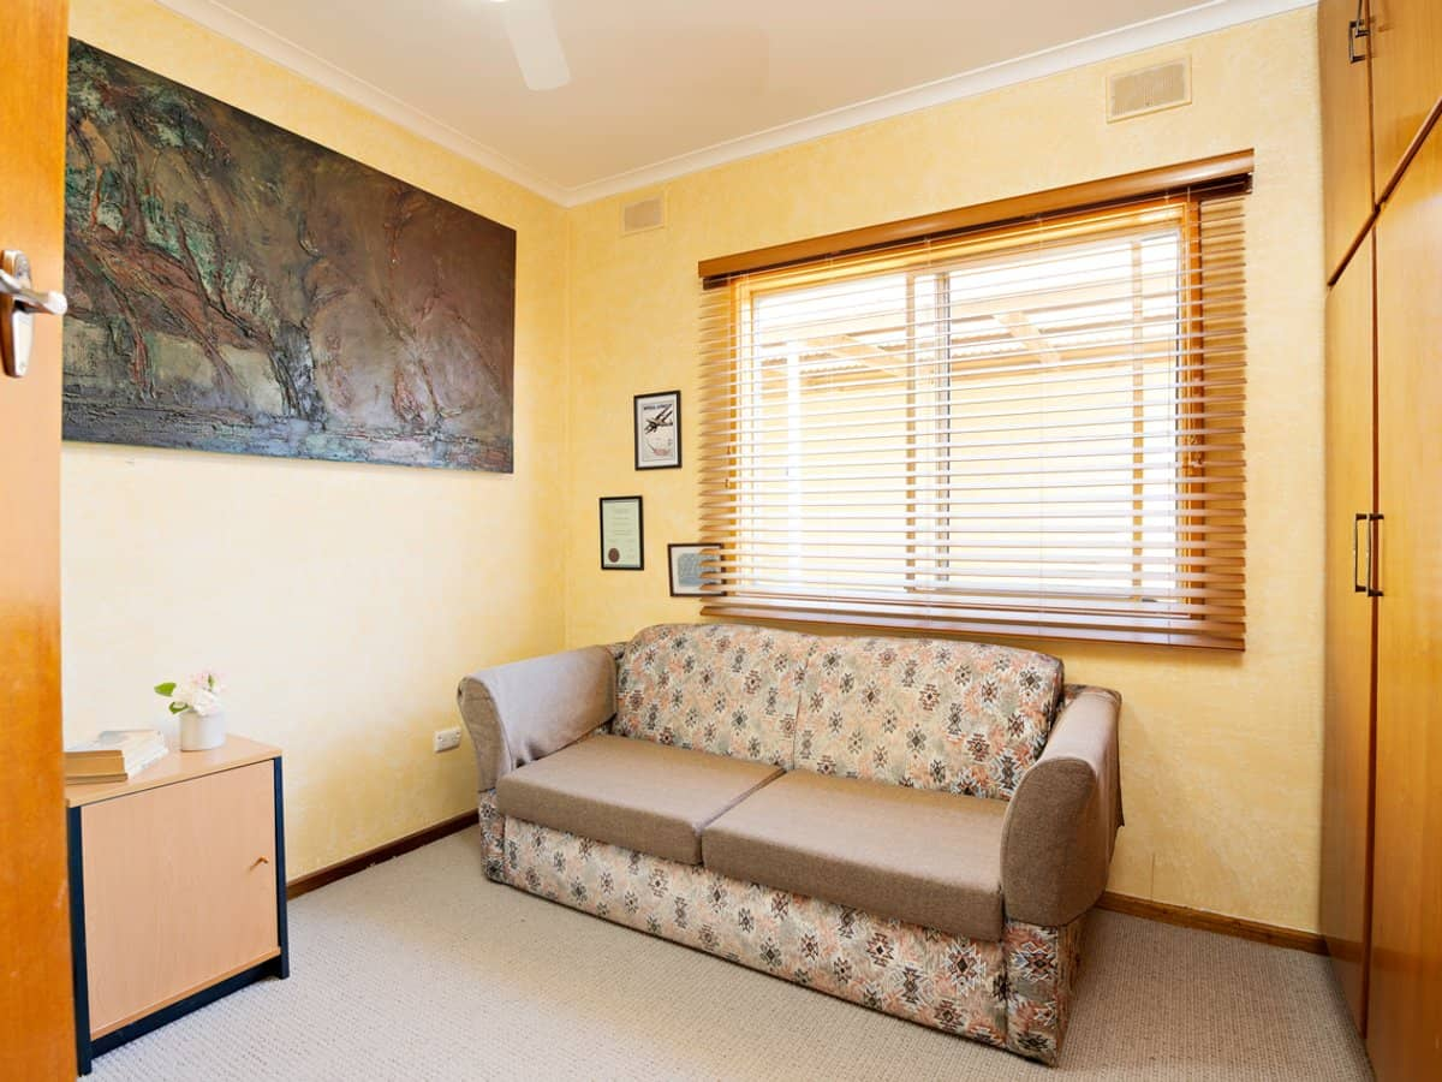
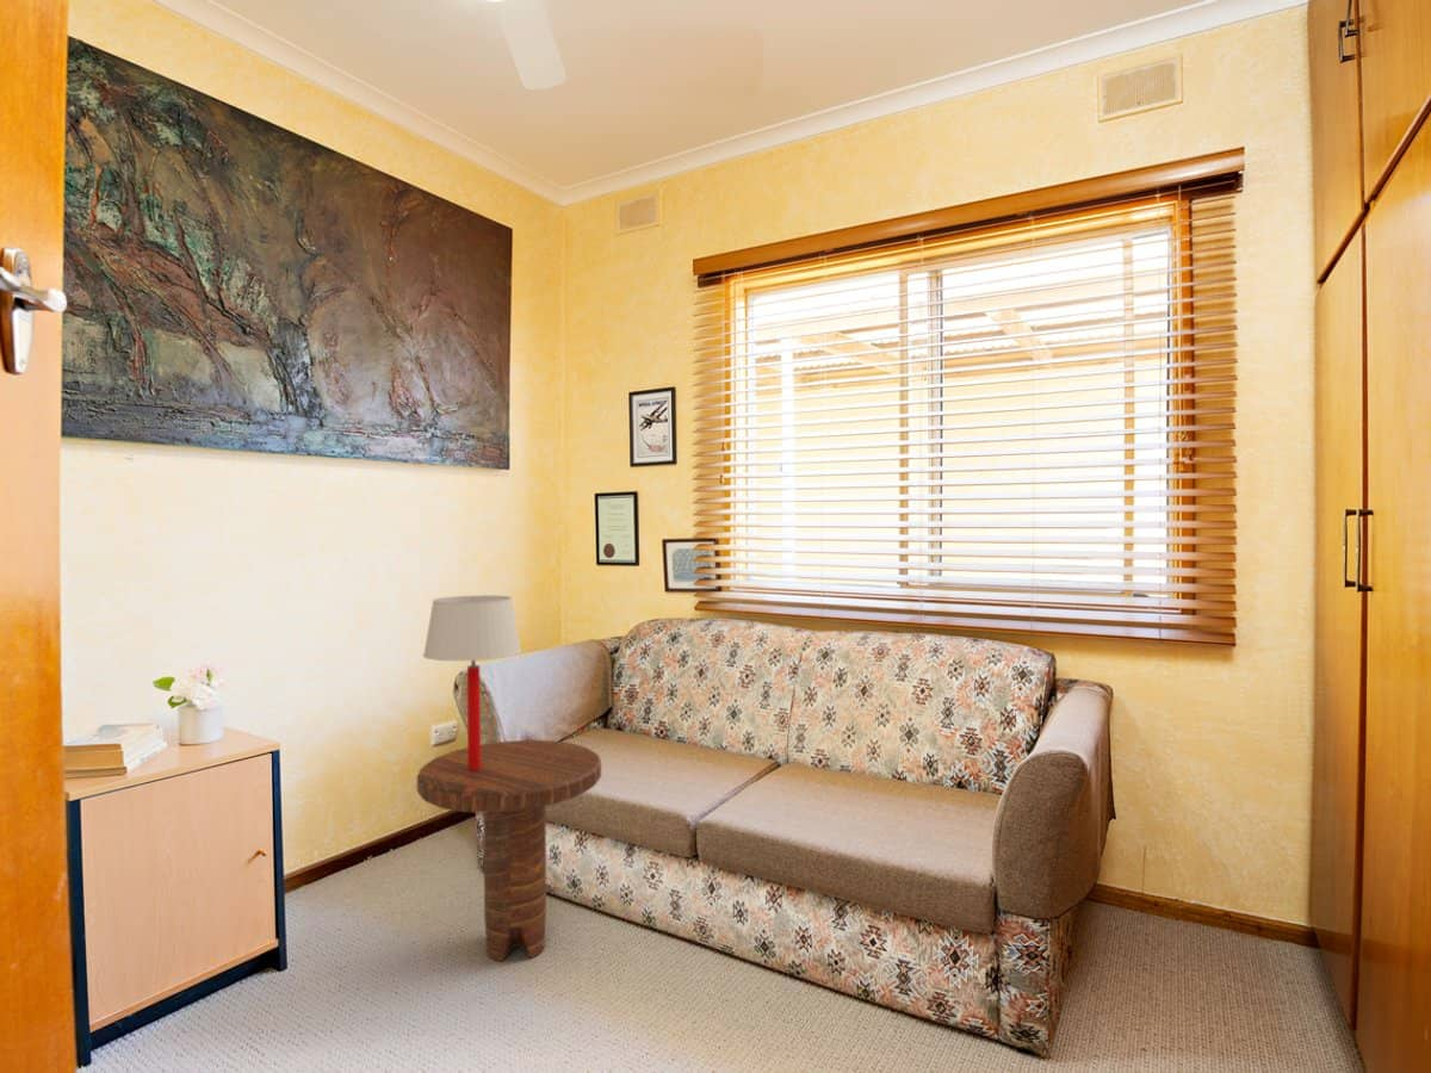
+ side table (512, 854)
+ table lamp (473, 682)
